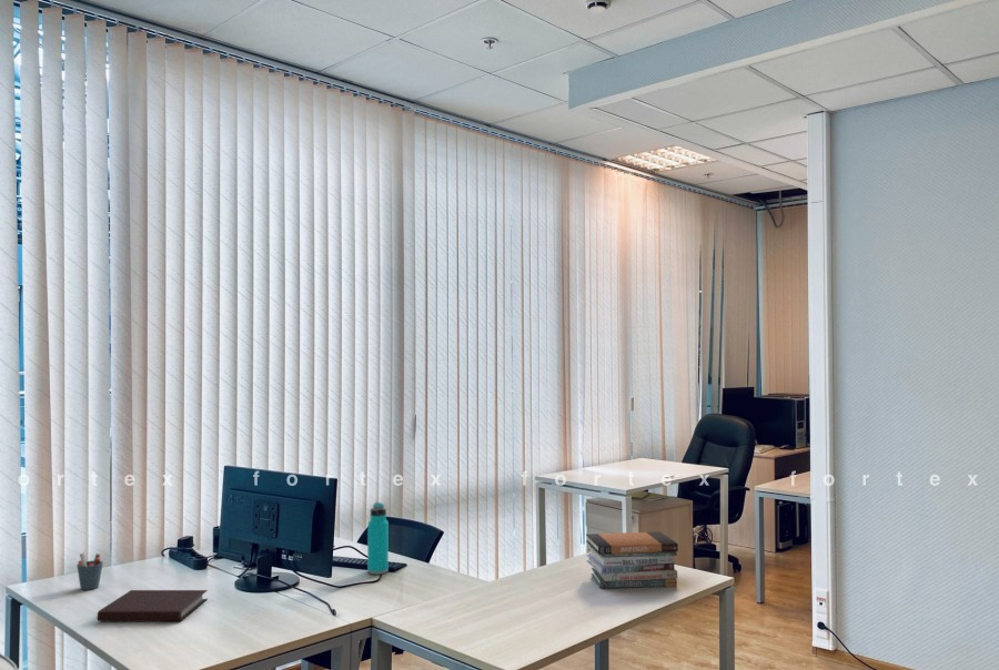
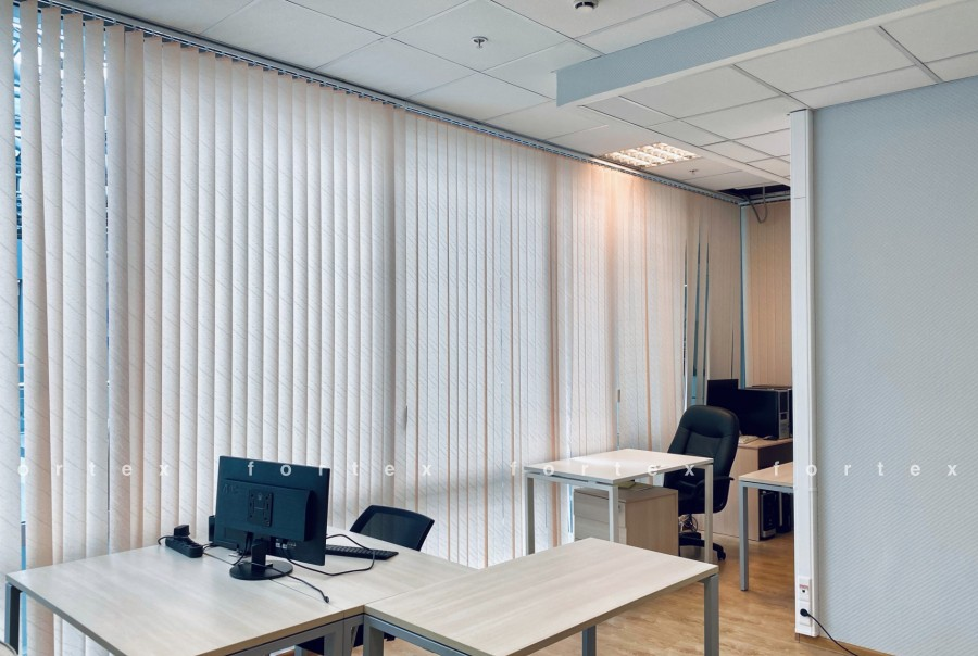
- pen holder (89, 569)
- water bottle (377, 537)
- book stack (630, 559)
- notebook (154, 605)
